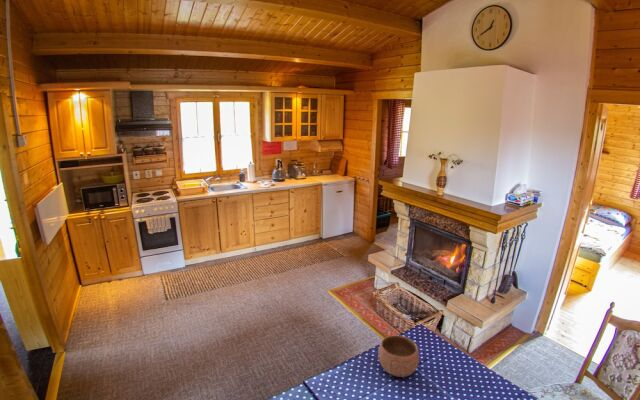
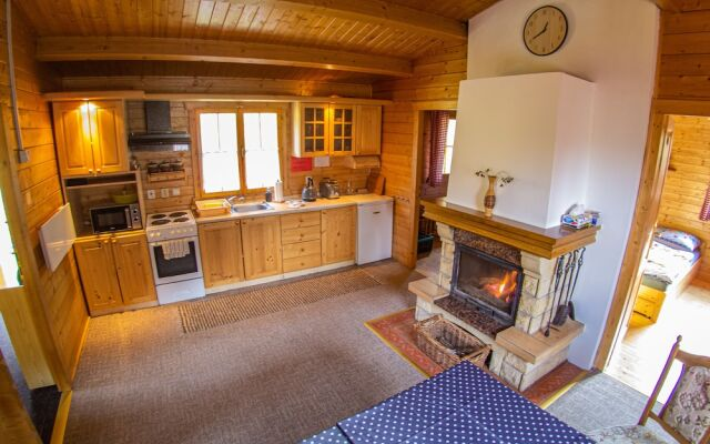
- bowl (398, 357)
